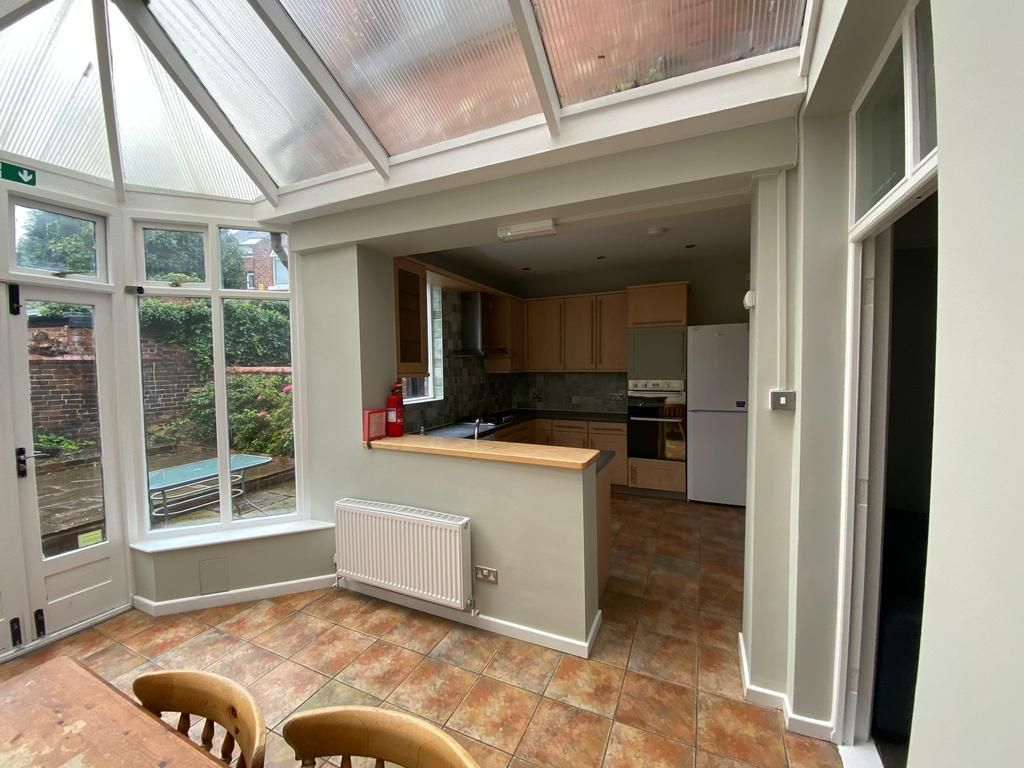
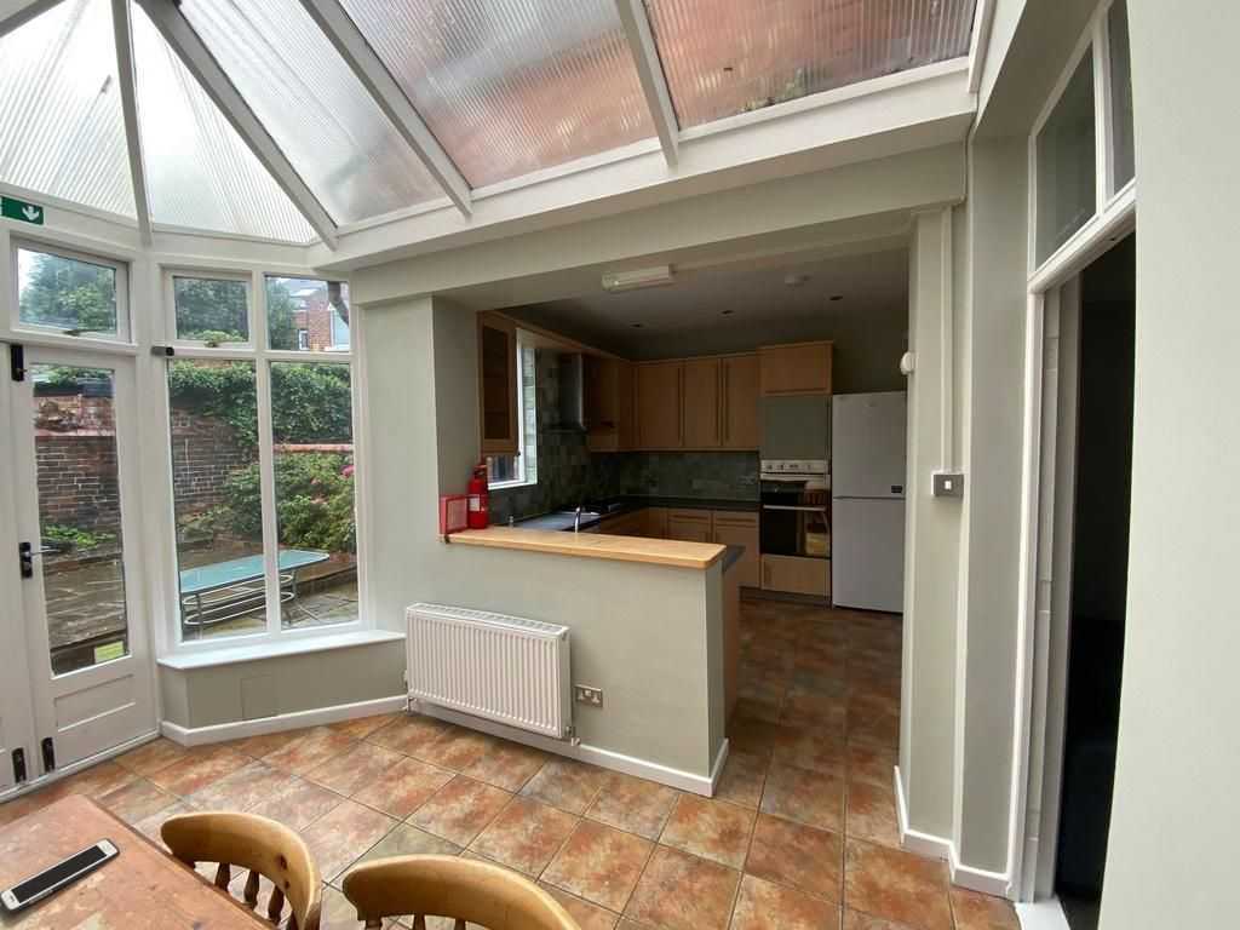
+ cell phone (62, 873)
